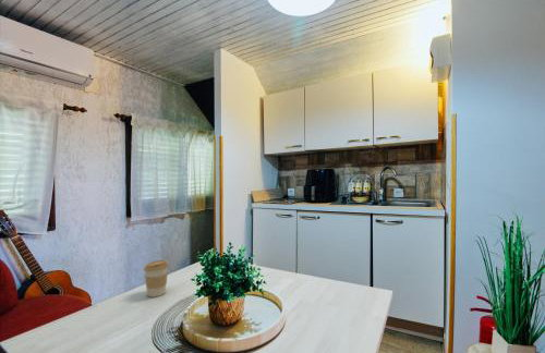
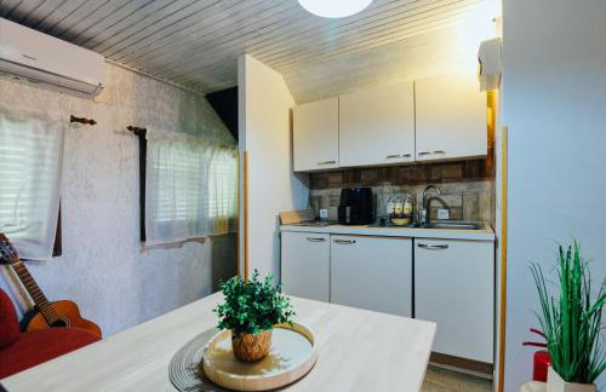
- coffee cup (156, 277)
